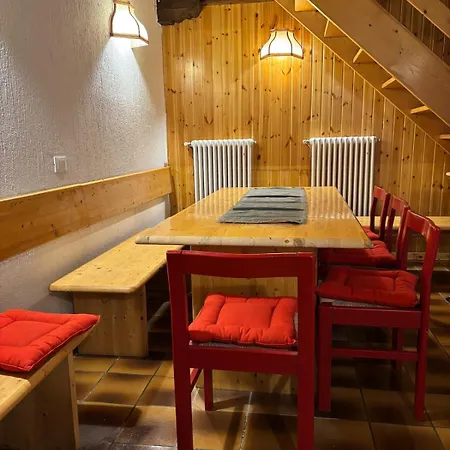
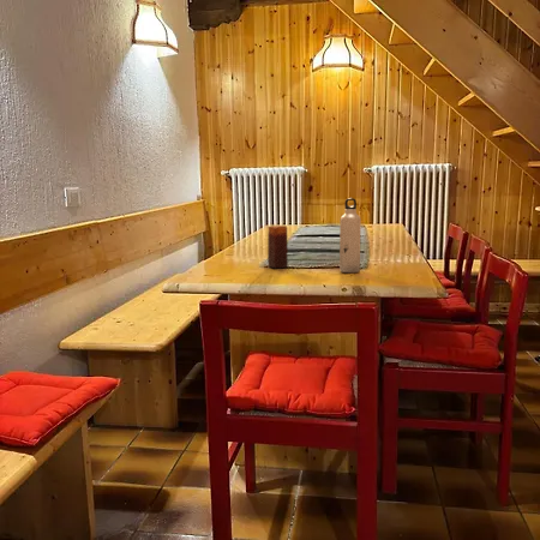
+ water bottle (349, 234)
+ candle (277, 246)
